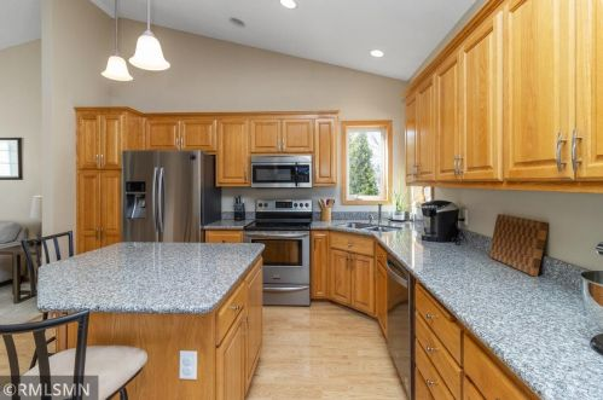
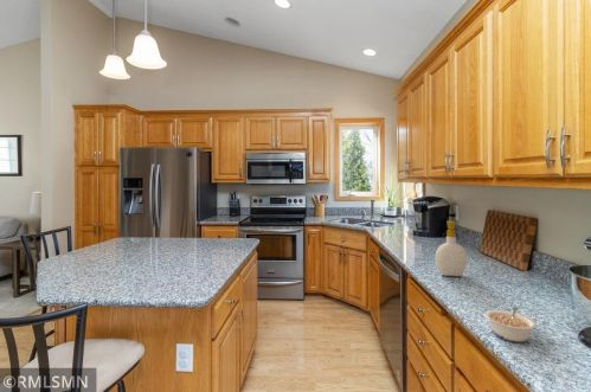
+ legume (508, 323)
+ soap bottle (450, 248)
